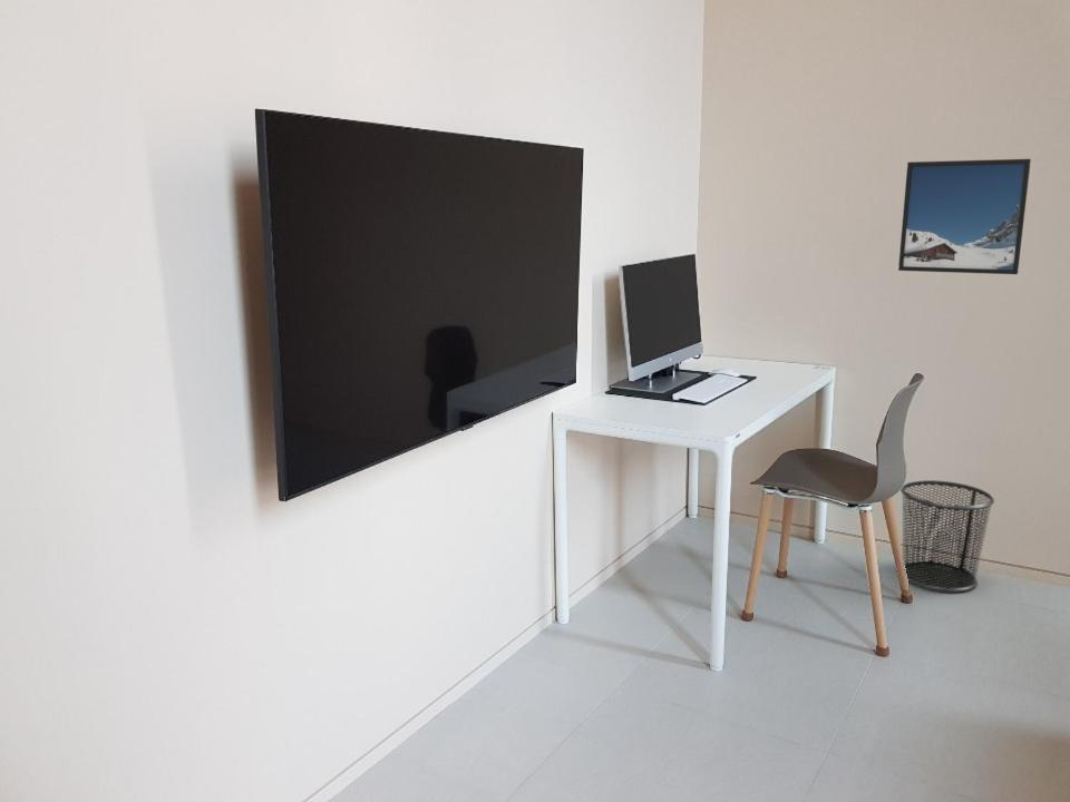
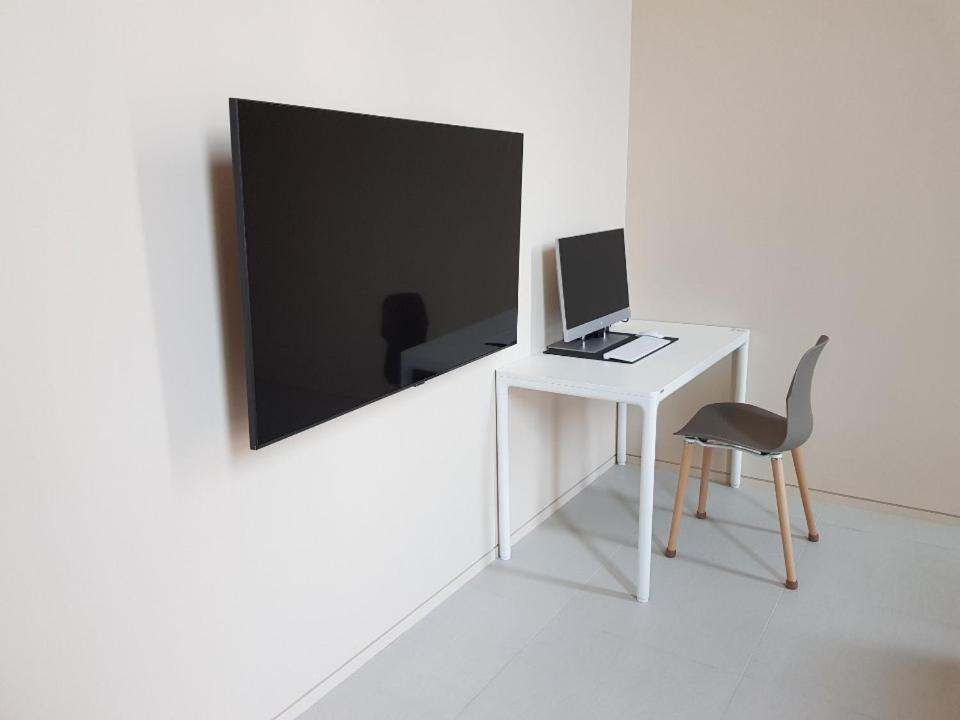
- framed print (961, 217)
- waste bin (942, 535)
